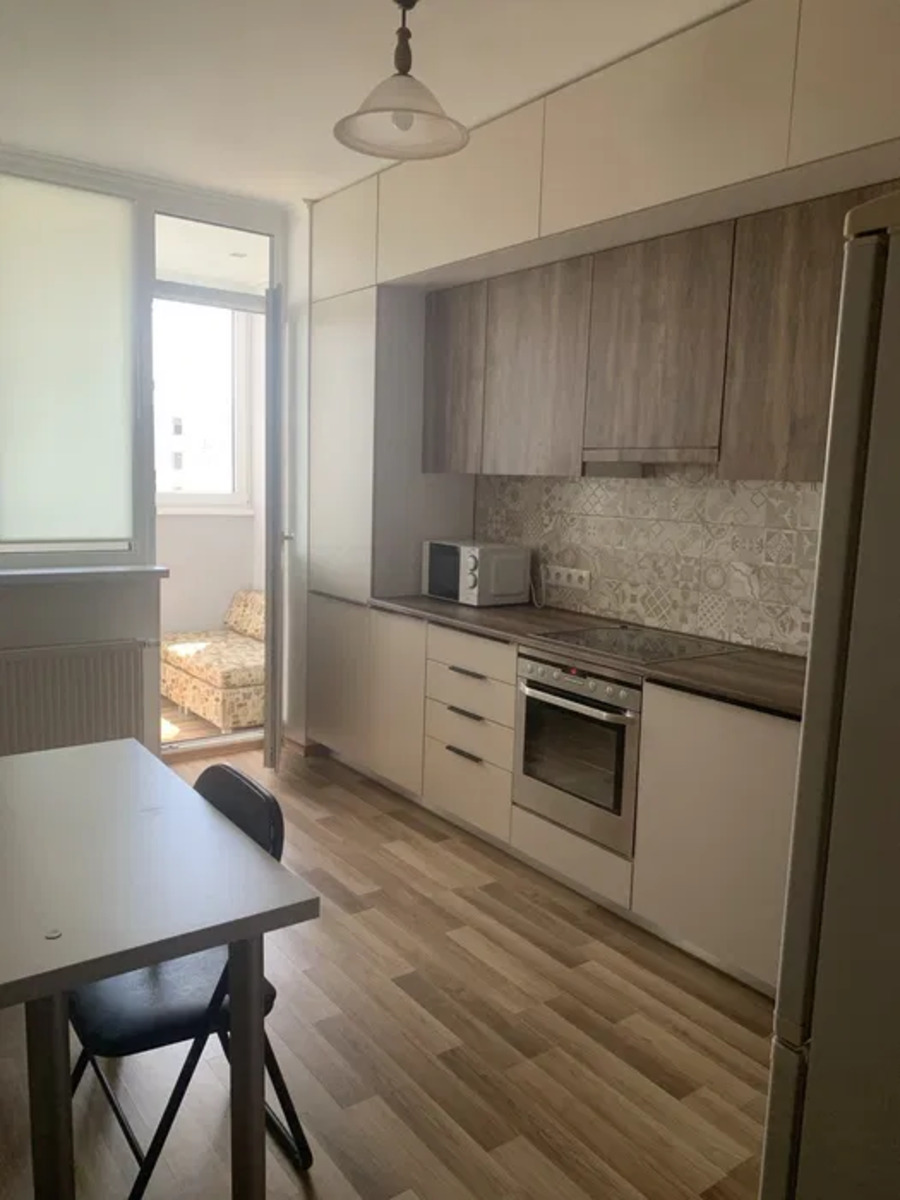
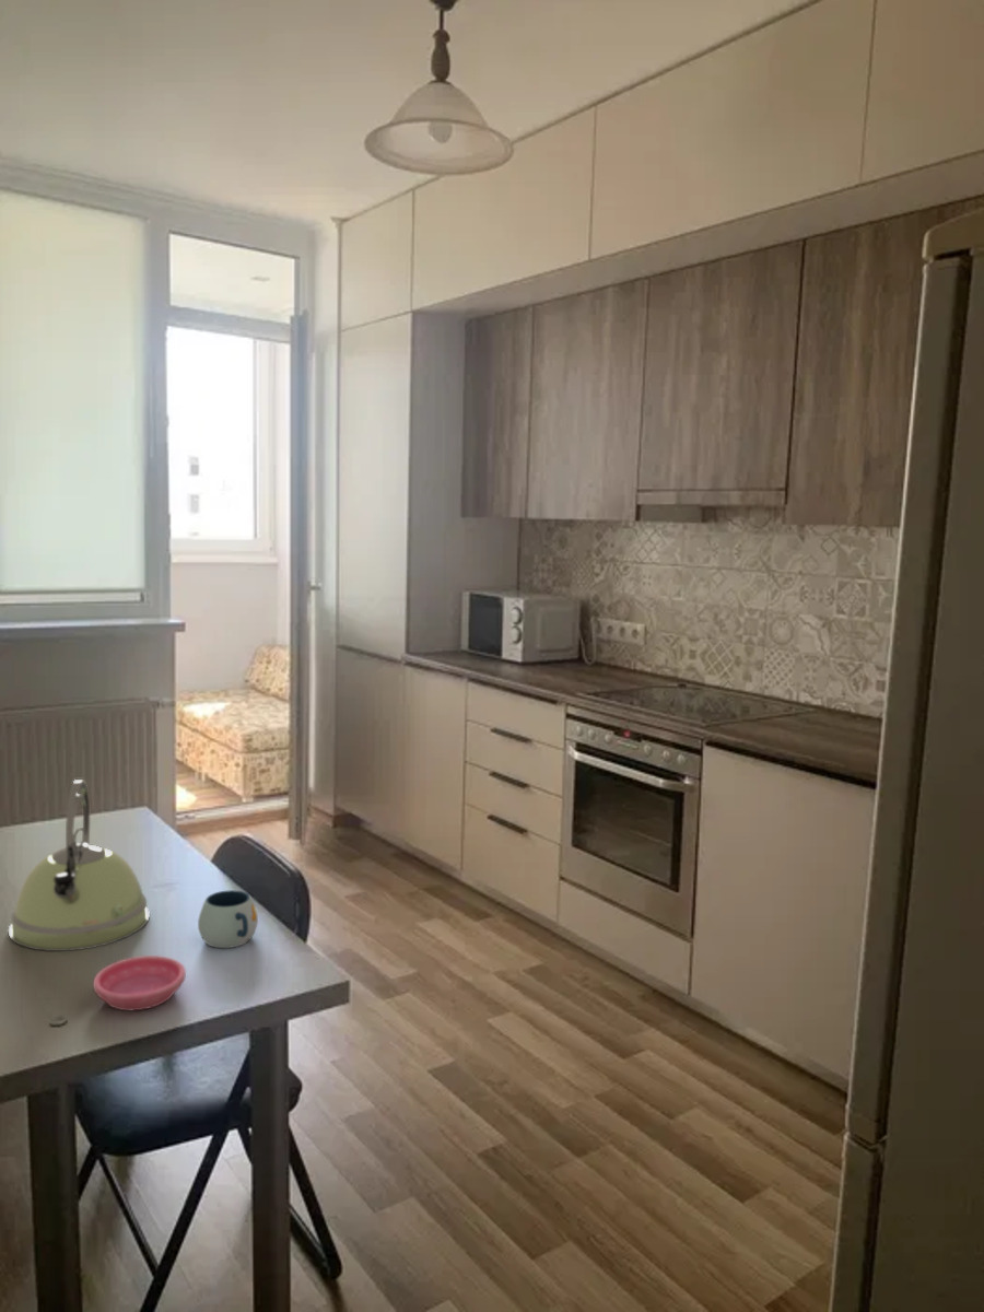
+ saucer (140, 984)
+ mug (231, 921)
+ kettle (77, 855)
